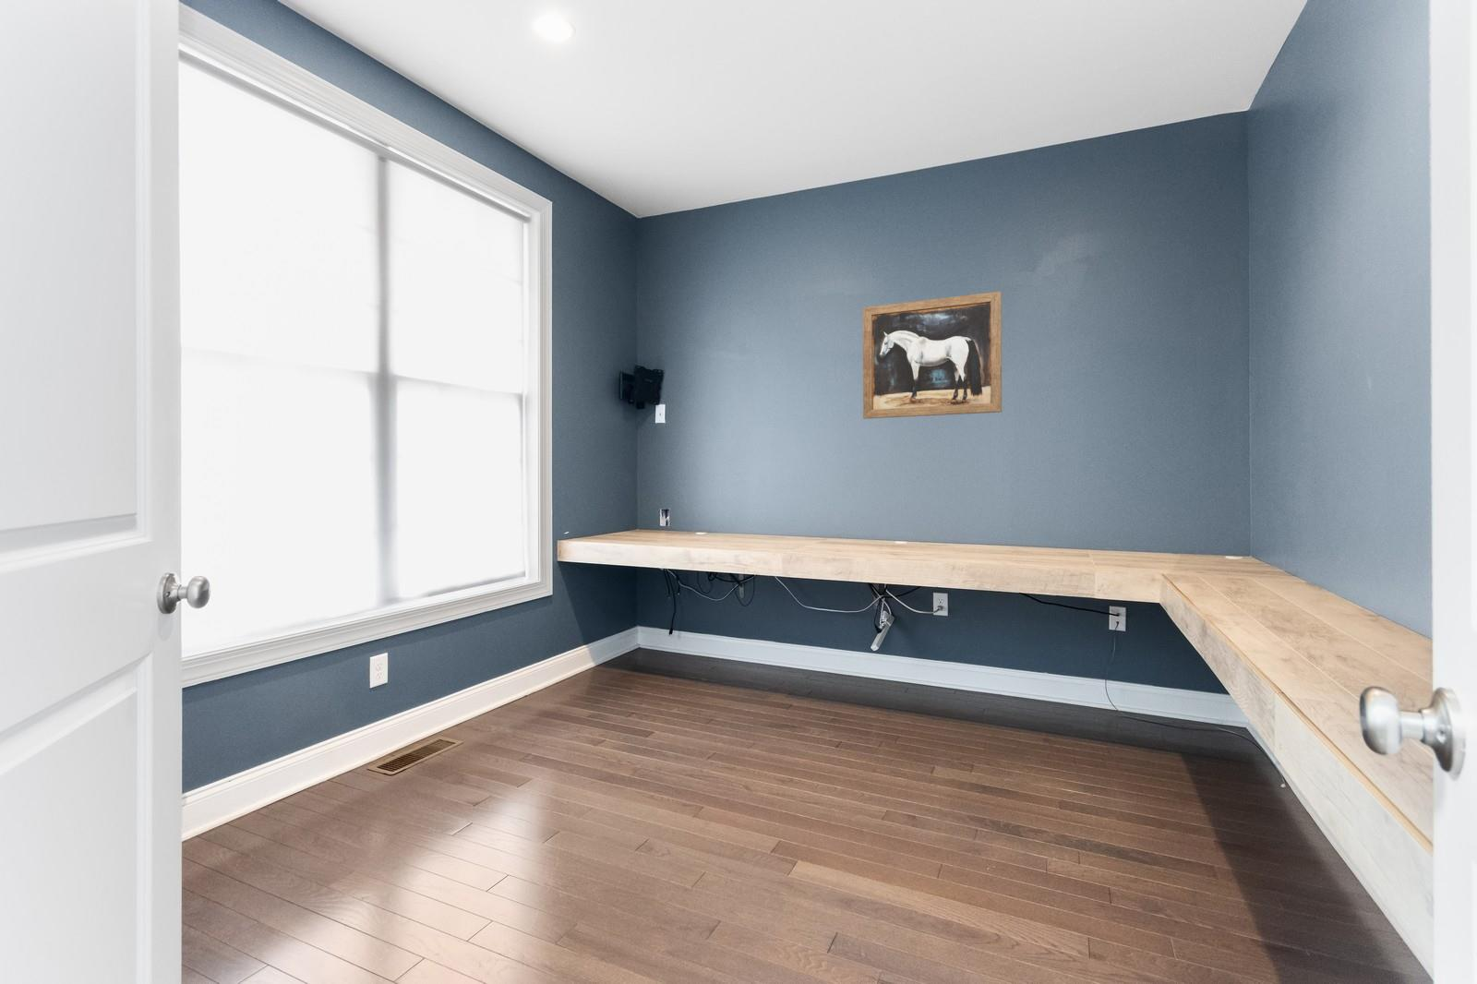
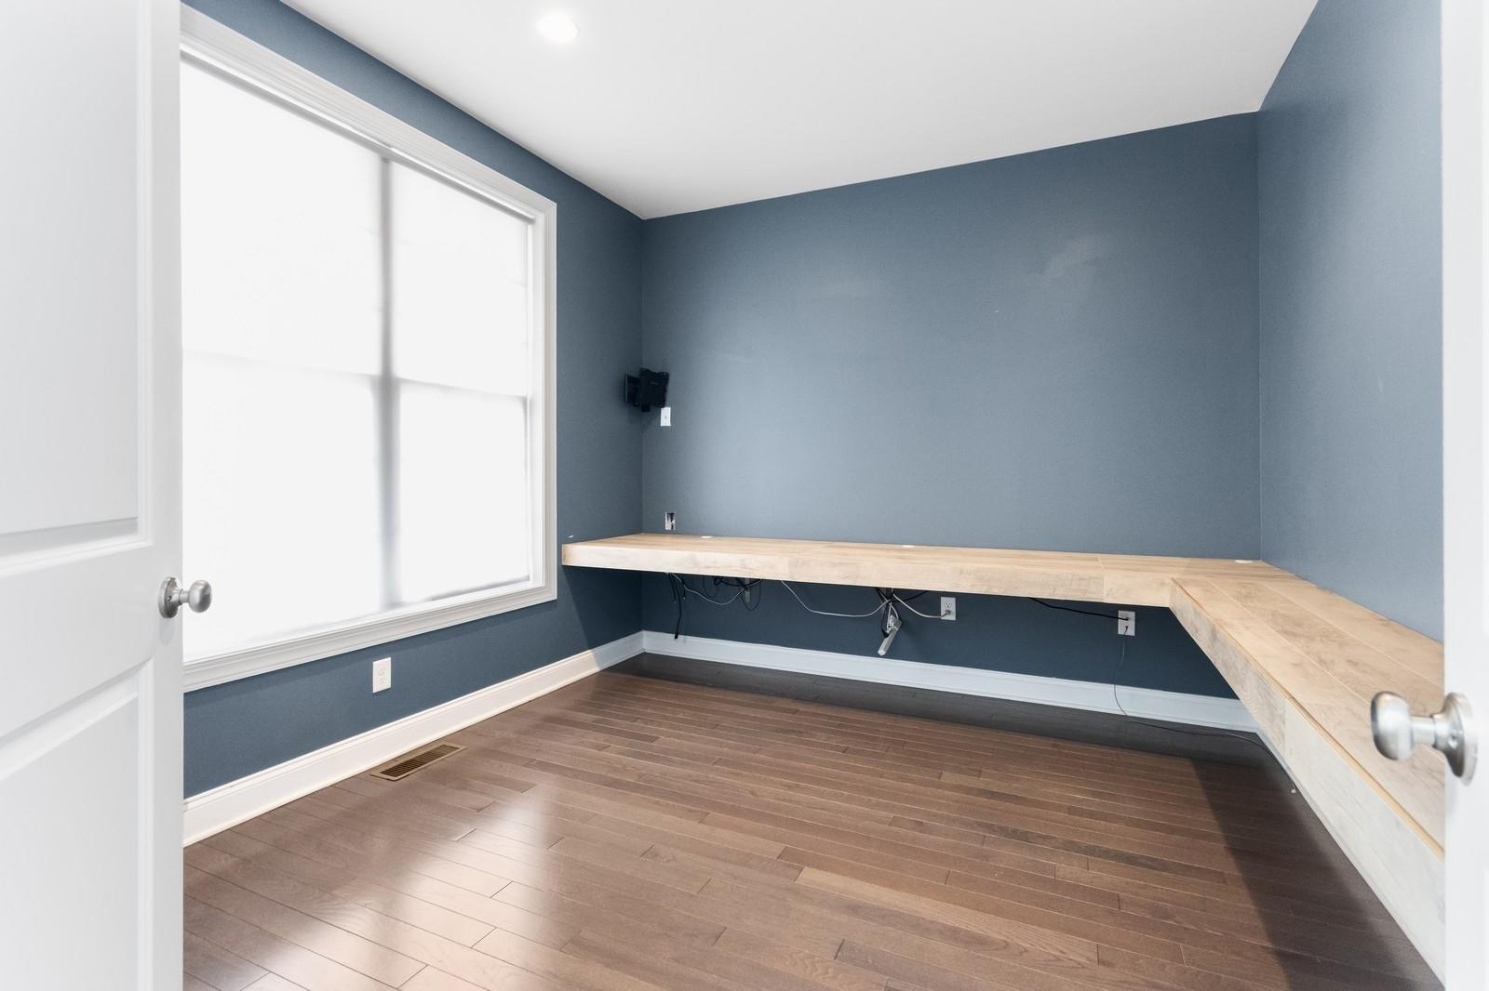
- wall art (930, 357)
